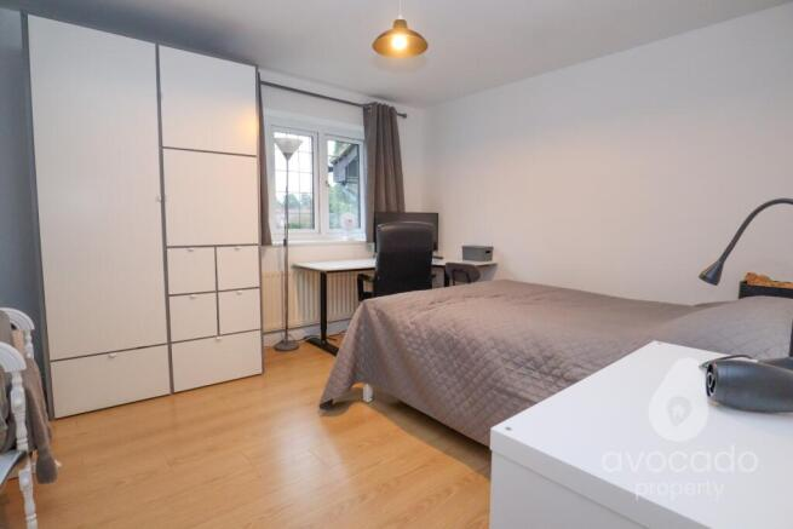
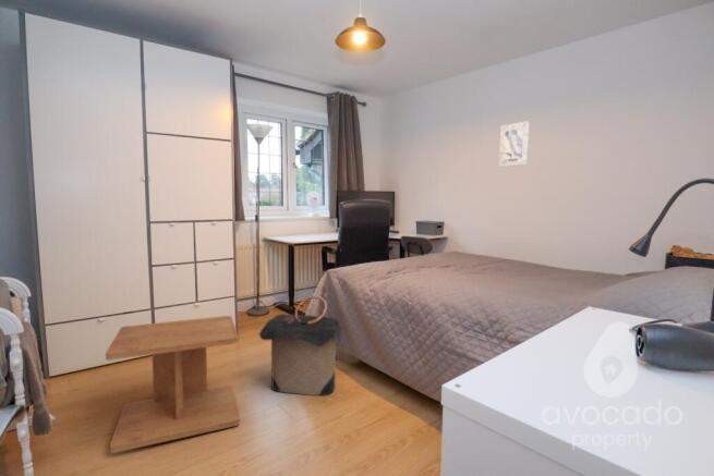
+ laundry hamper (301, 343)
+ wall art (513, 145)
+ side table (179, 376)
